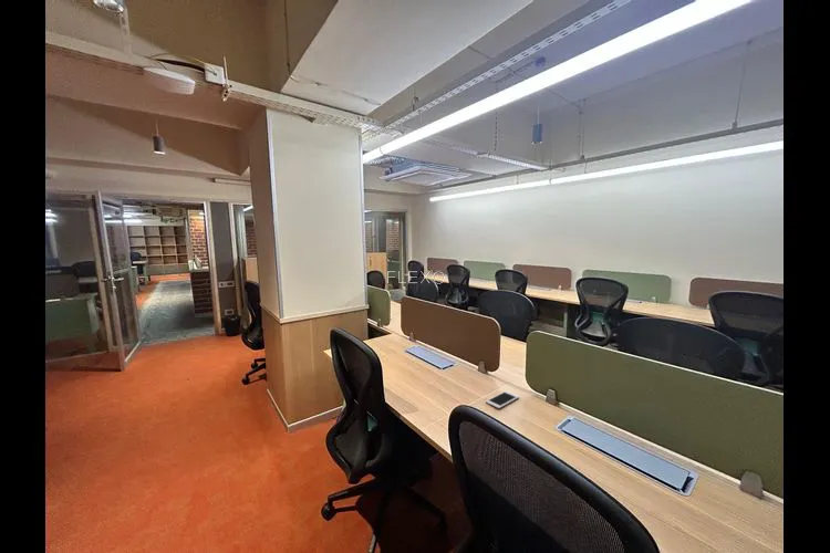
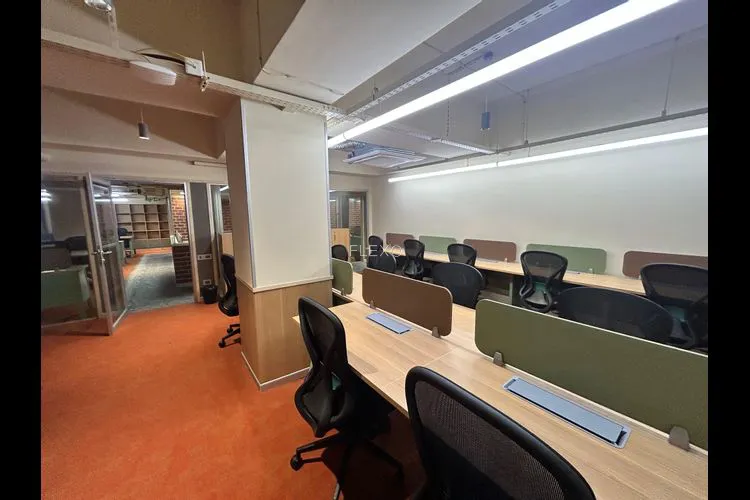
- cell phone (502, 398)
